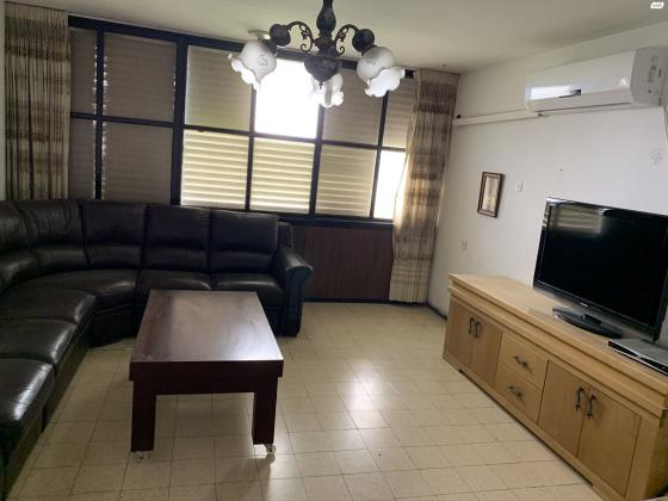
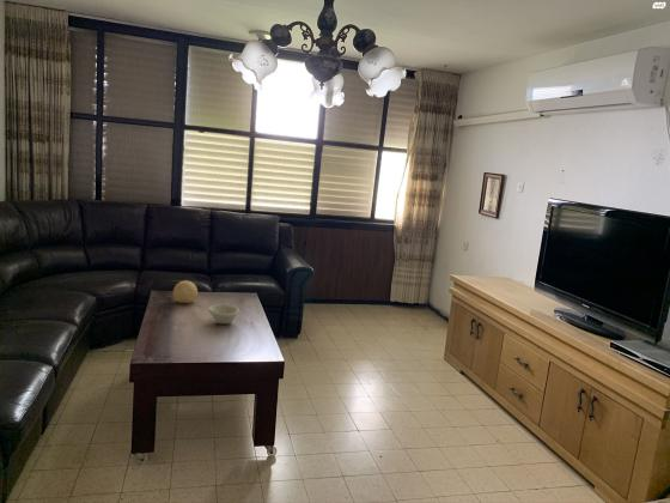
+ bowl (223, 315)
+ decorative ball (184, 291)
